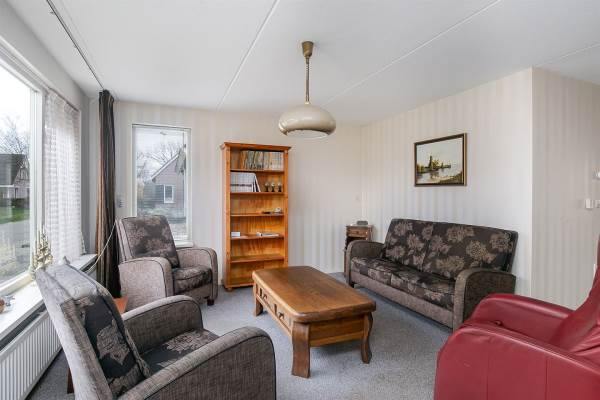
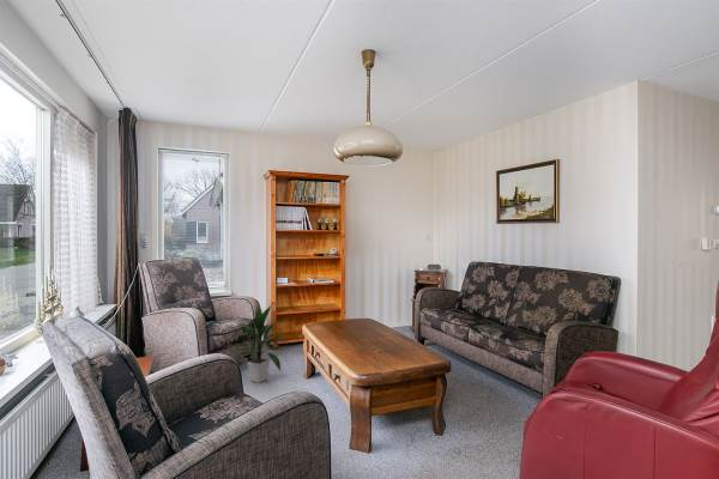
+ indoor plant (259, 344)
